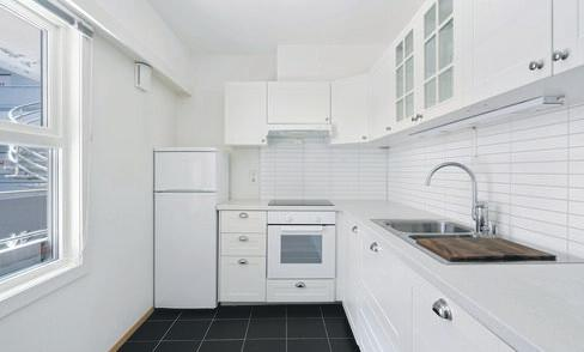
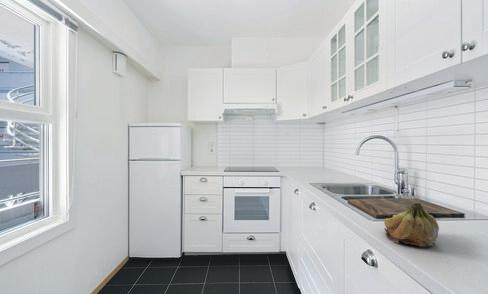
+ fruit (408, 218)
